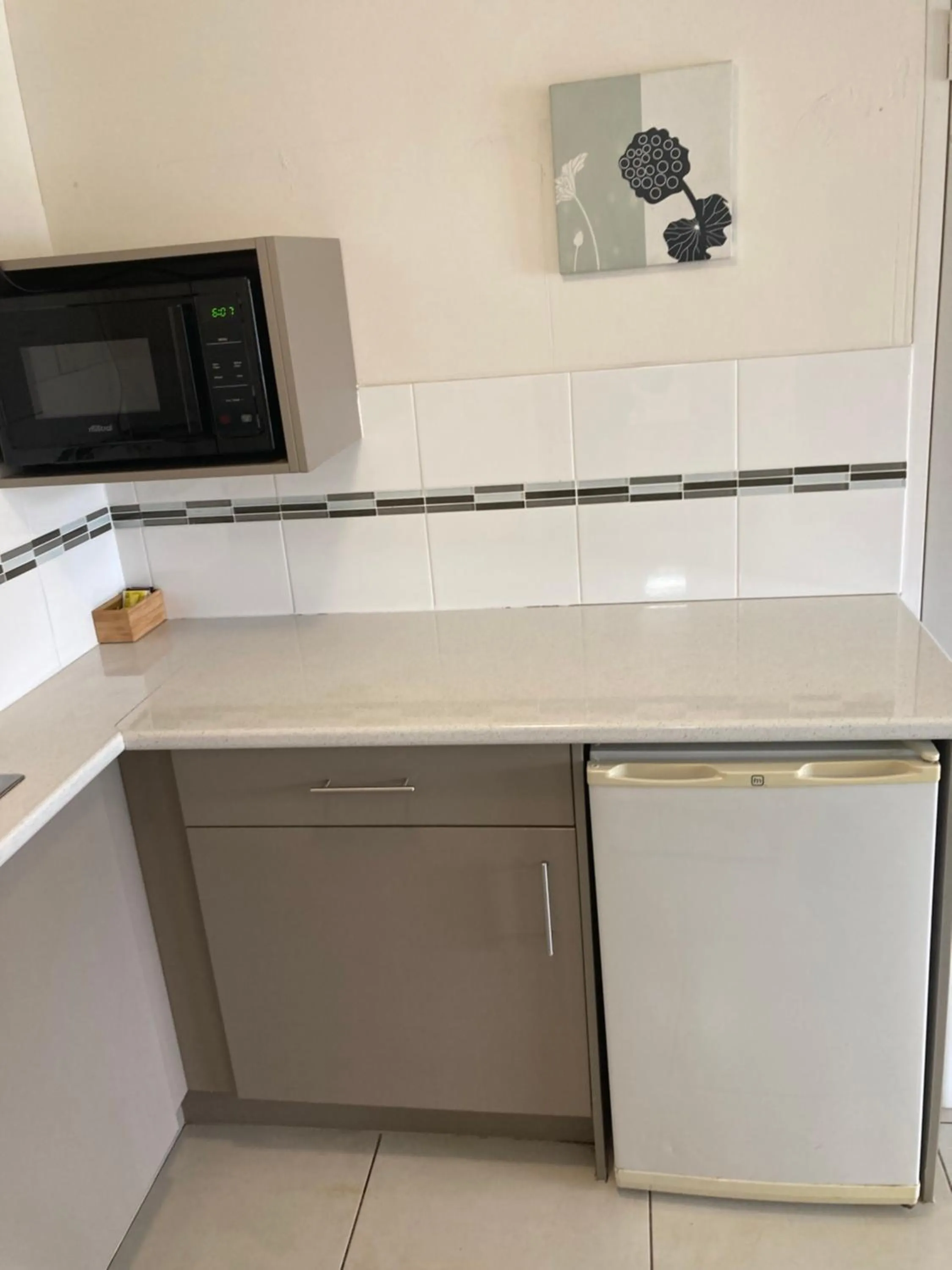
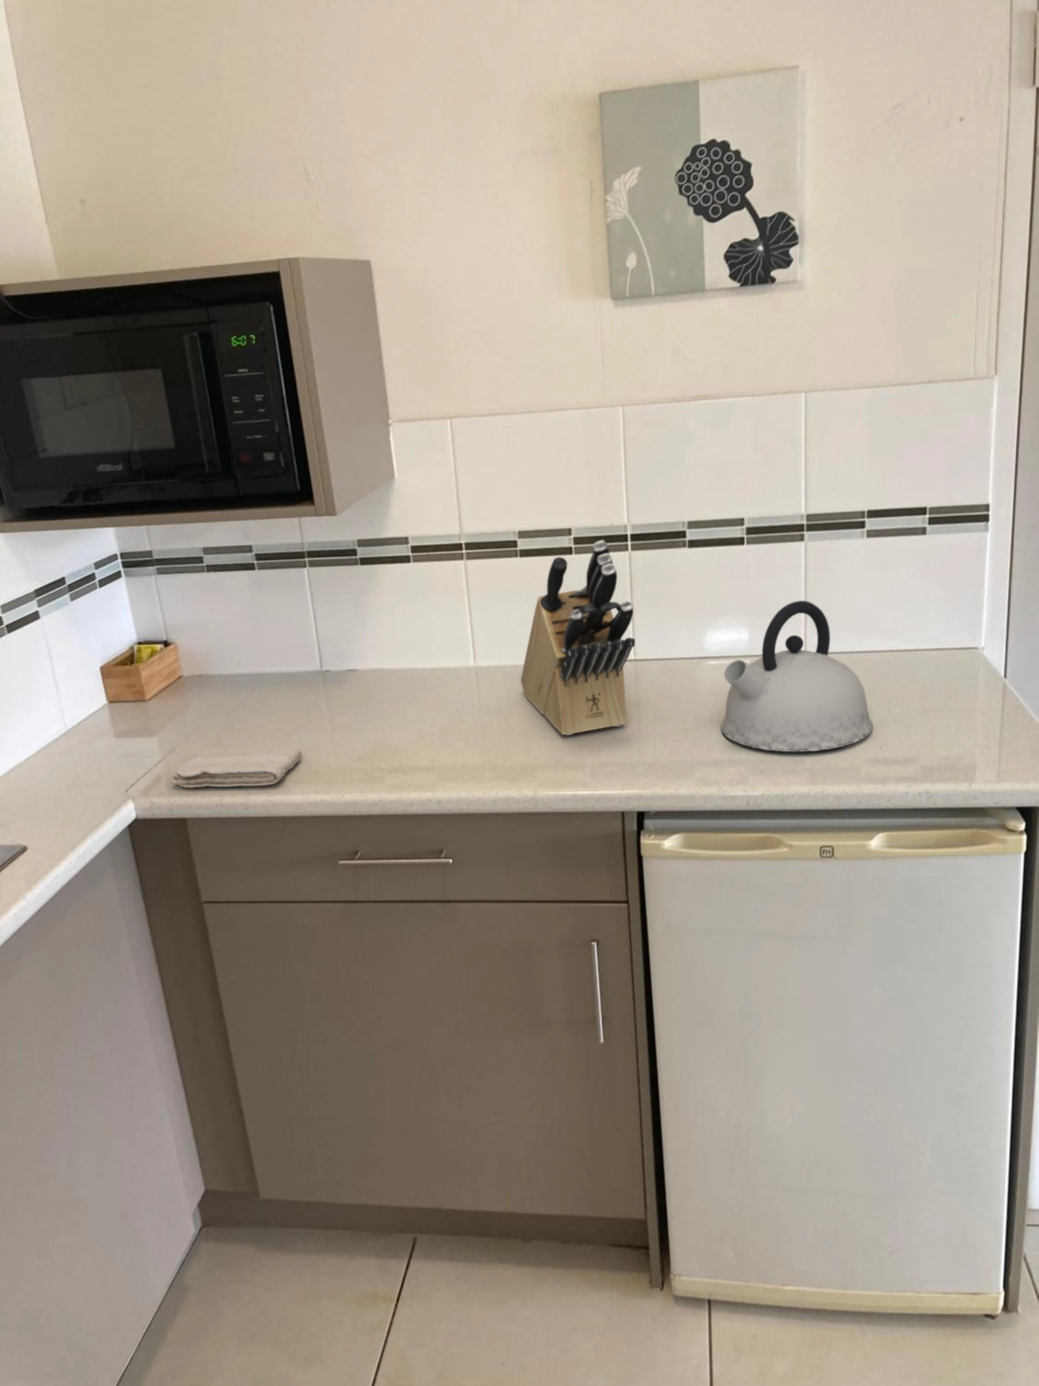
+ knife block (572, 628)
+ washcloth (237, 765)
+ kettle (790, 667)
